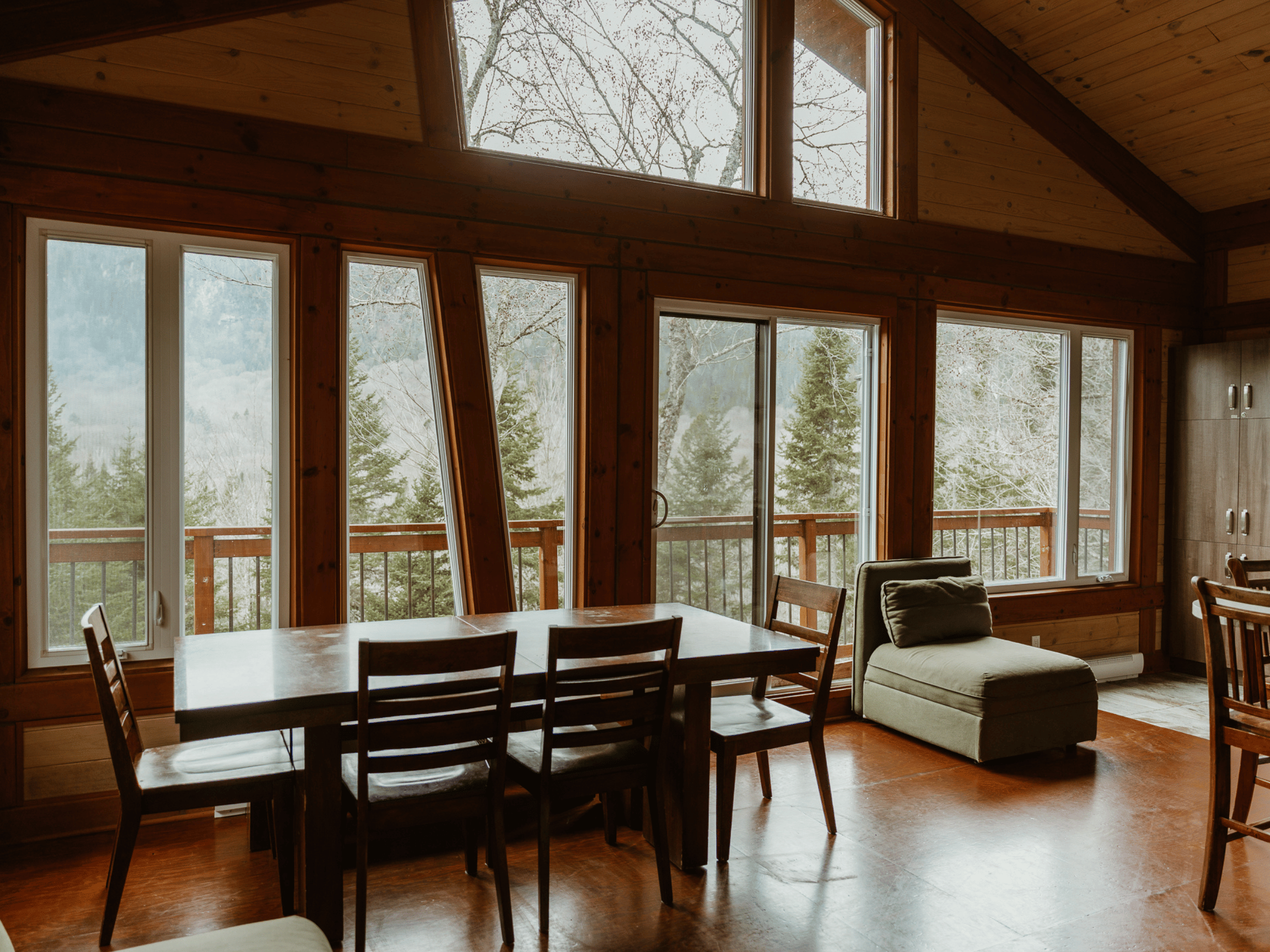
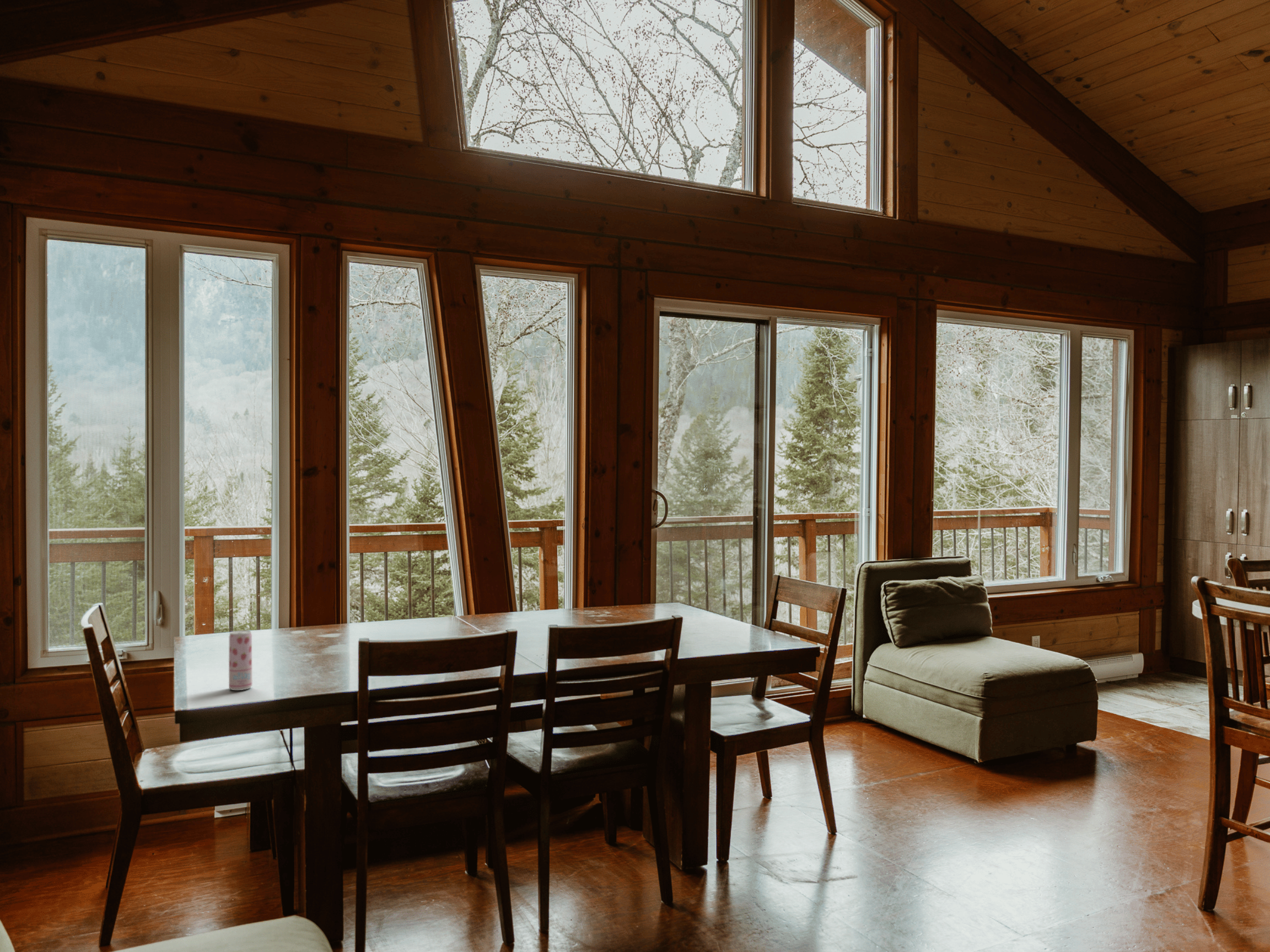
+ beverage can (240, 660)
